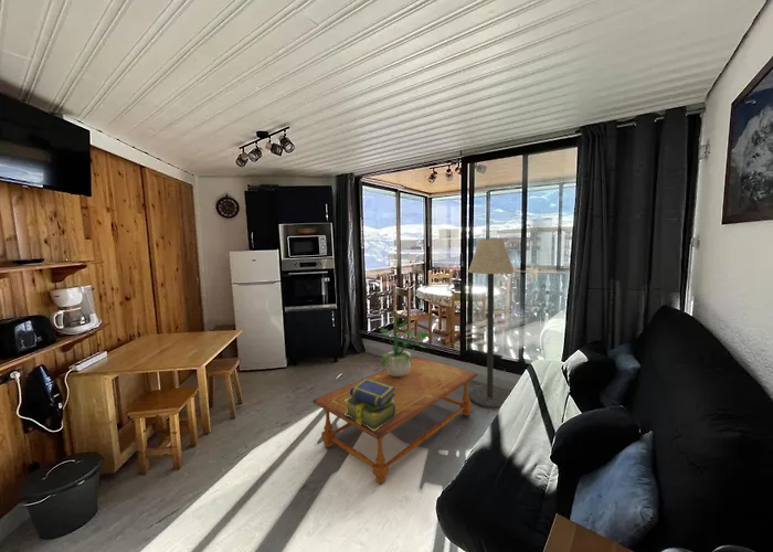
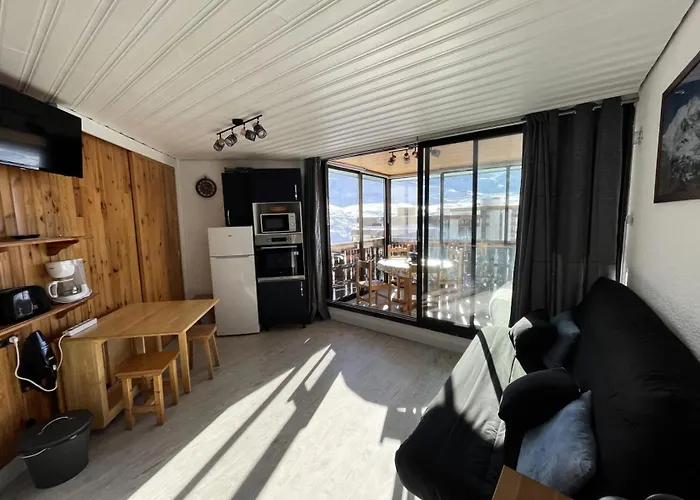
- floor lamp (490, 320)
- coffee table (402, 407)
- stack of books (371, 401)
- potted plant (406, 342)
